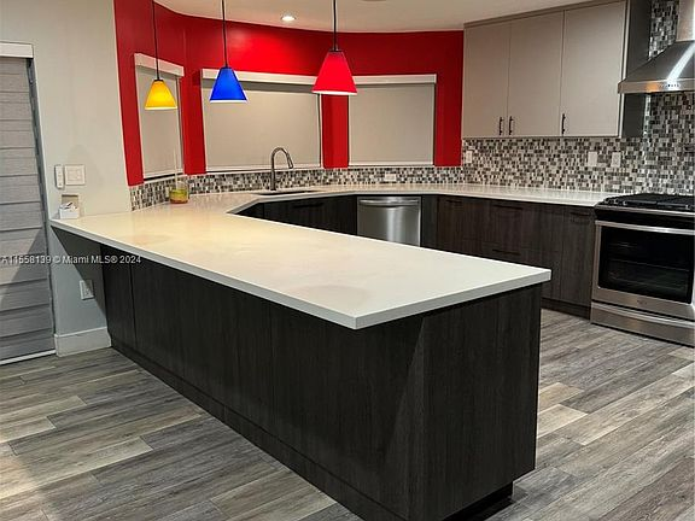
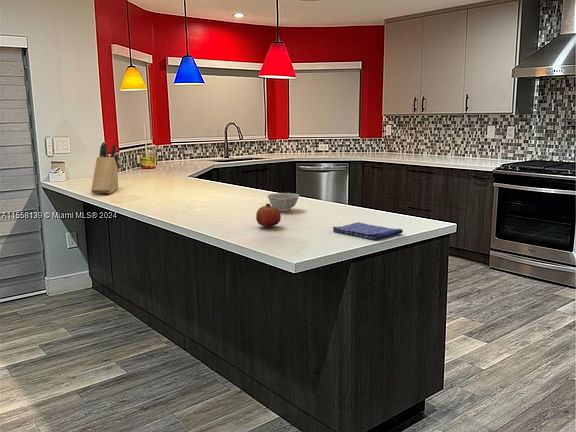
+ knife block (105, 167)
+ bowl (283, 202)
+ dish towel (367, 229)
+ fruit (268, 215)
